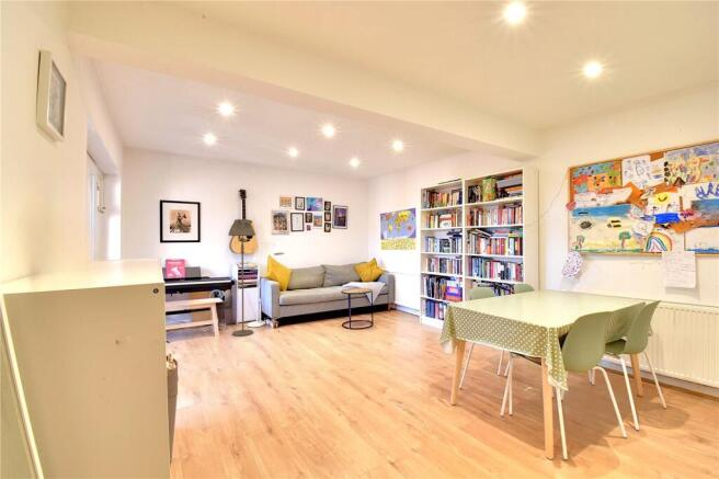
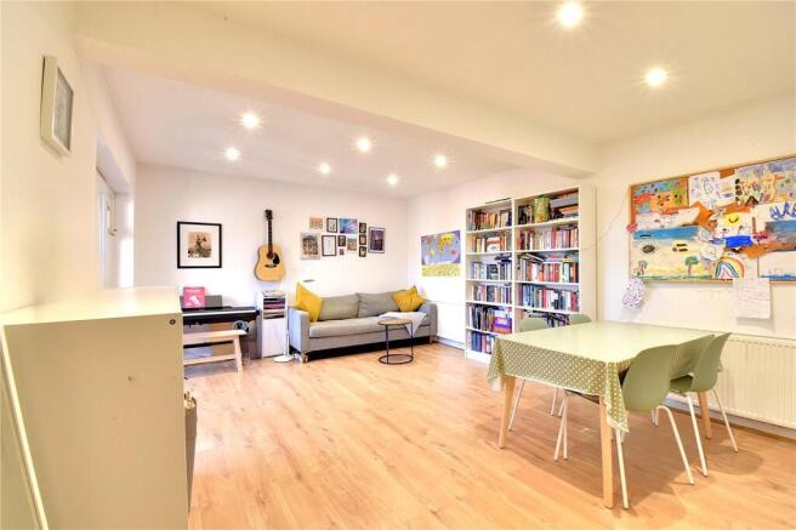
- floor lamp (242, 276)
